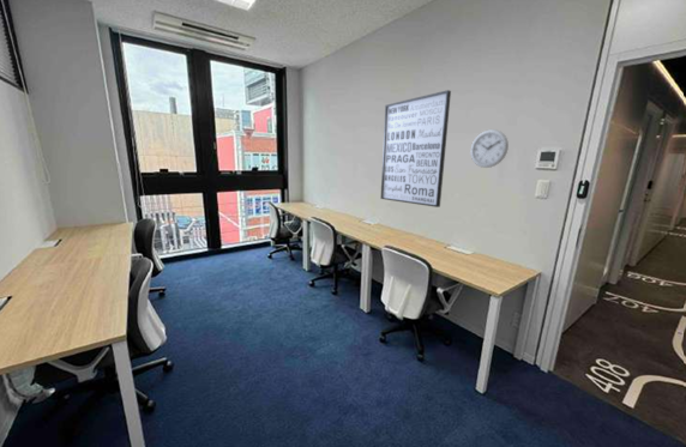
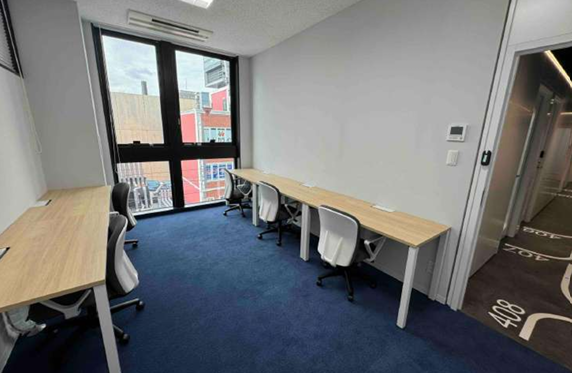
- wall art (410, 152)
- wall clock (487, 149)
